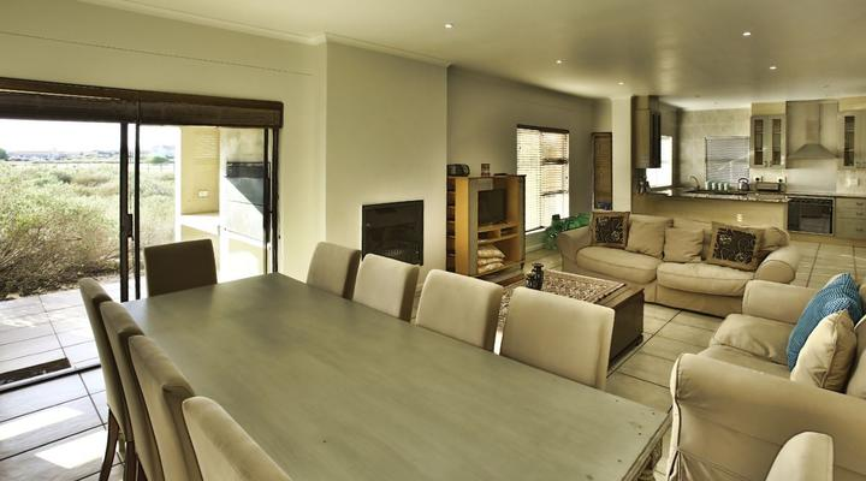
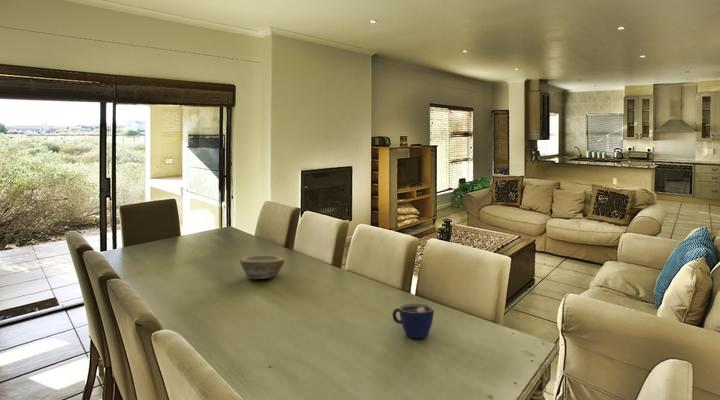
+ cup (411, 319)
+ bowl (262, 267)
